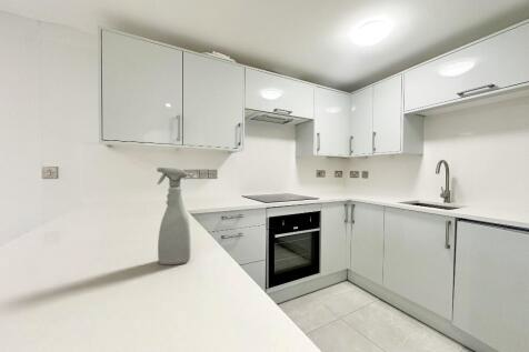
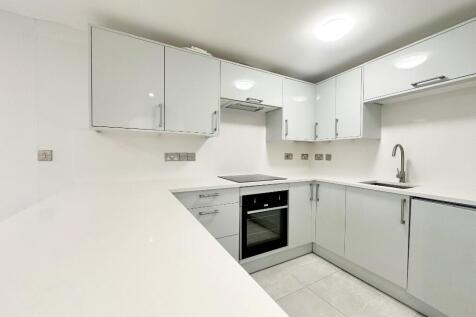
- spray bottle (174, 214)
